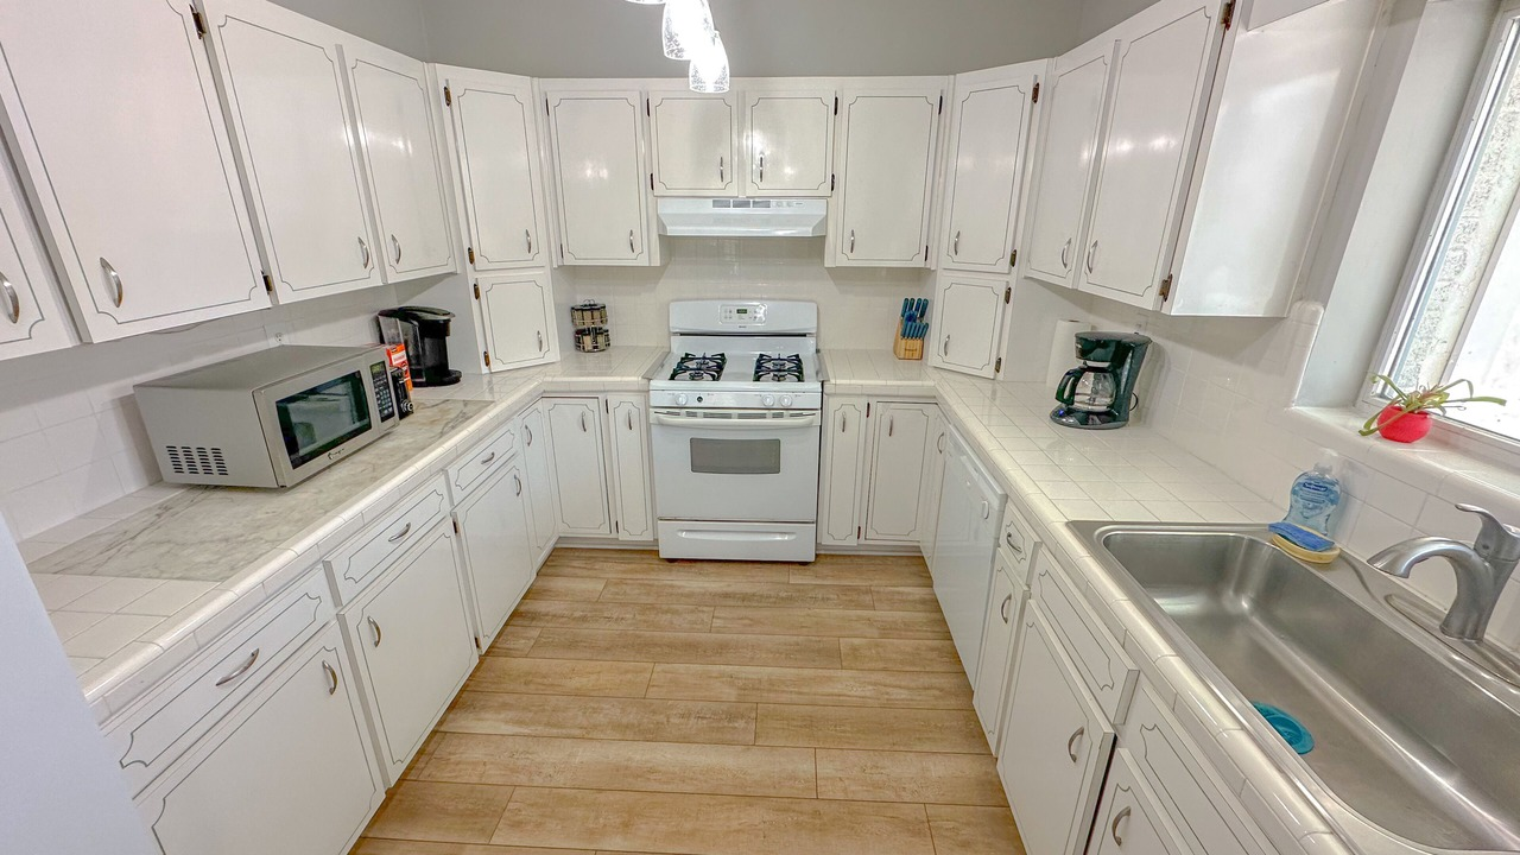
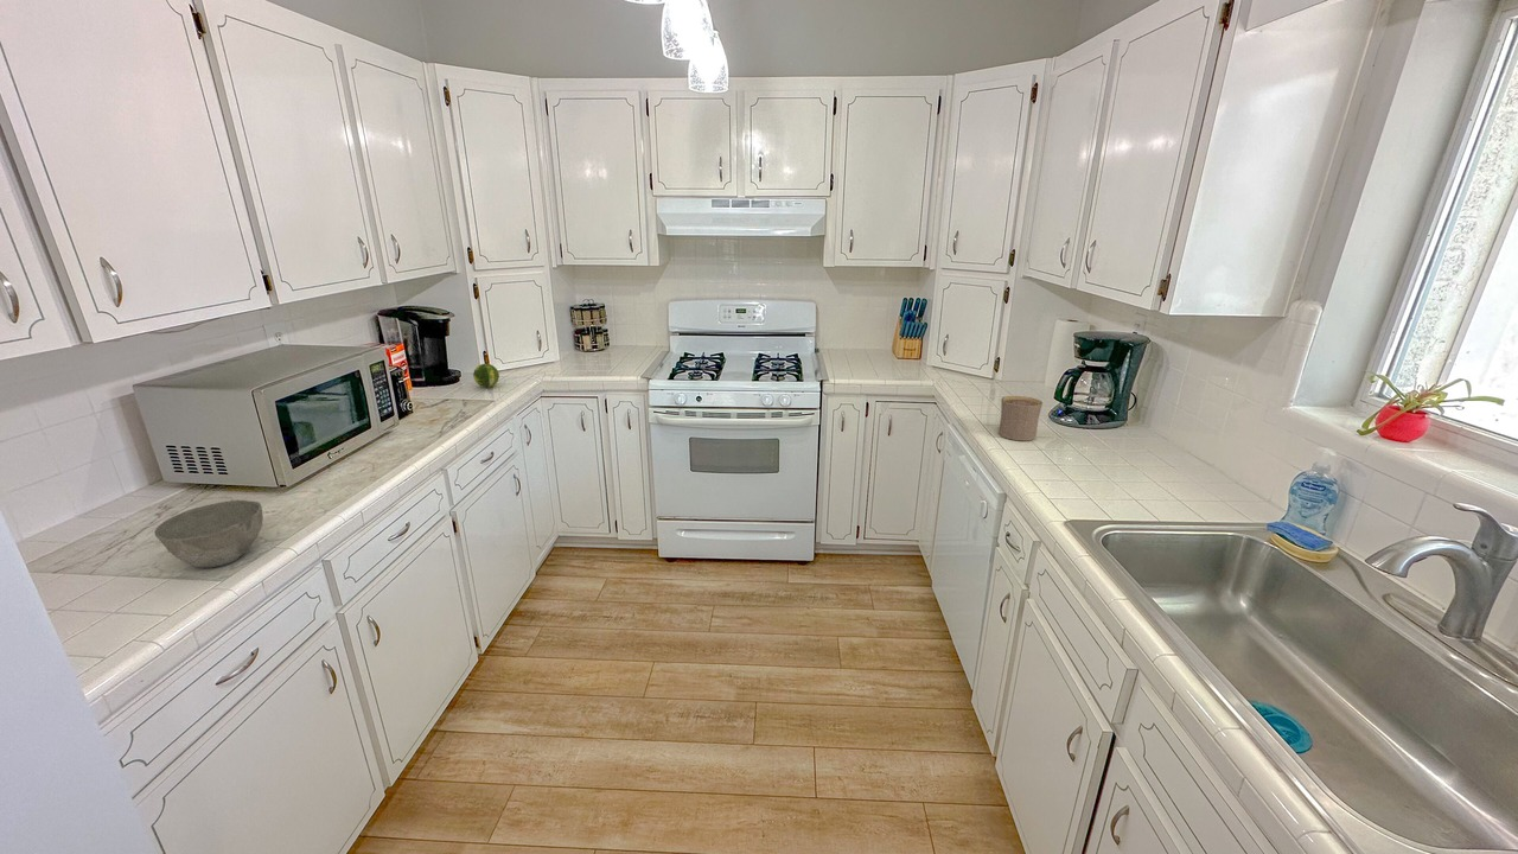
+ bowl (216, 537)
+ fruit (486, 375)
+ cup (1019, 418)
